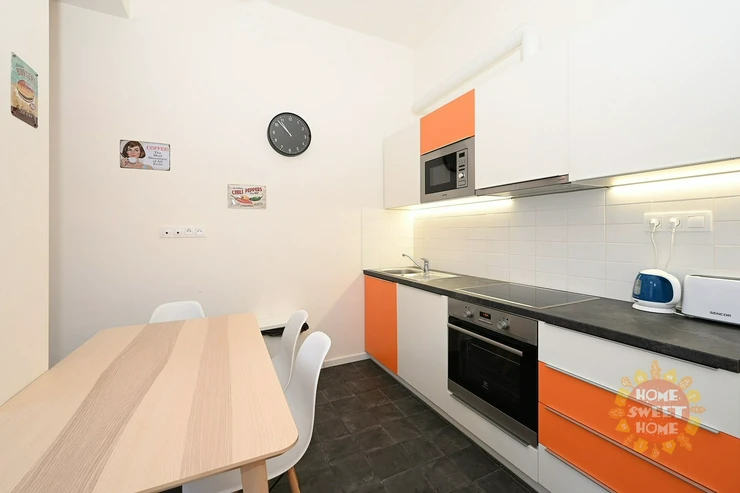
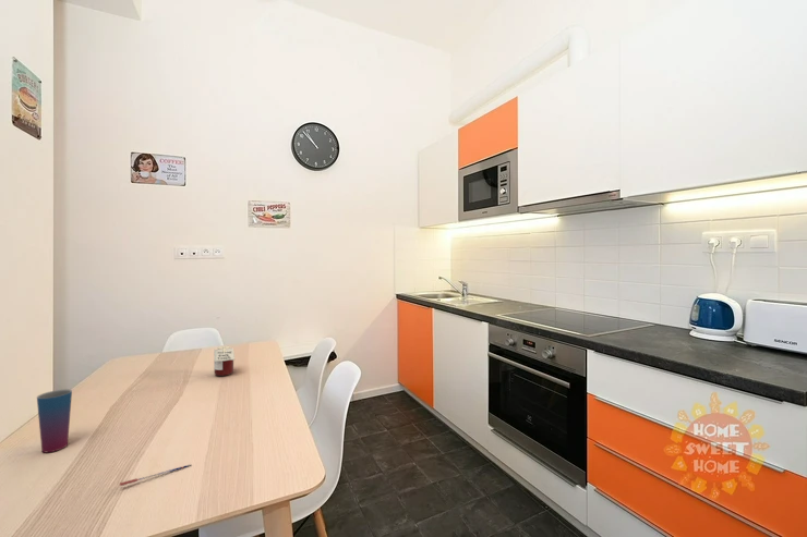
+ pen (157, 474)
+ cup (55, 420)
+ jar (224, 361)
